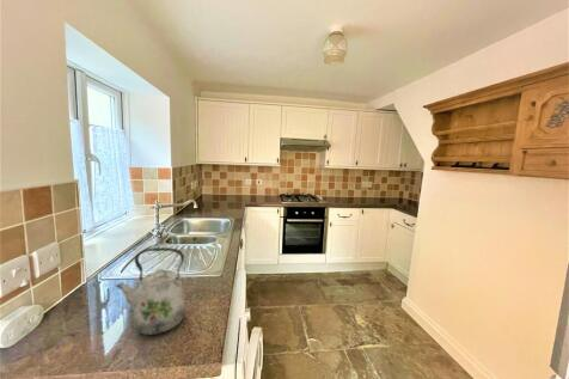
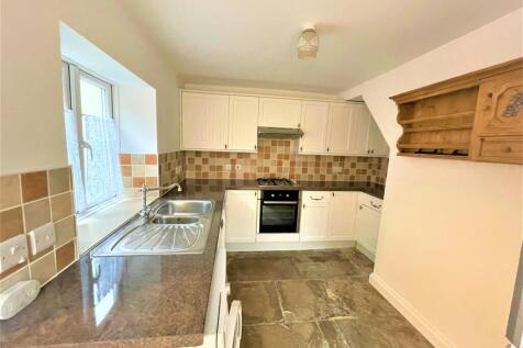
- kettle (151, 286)
